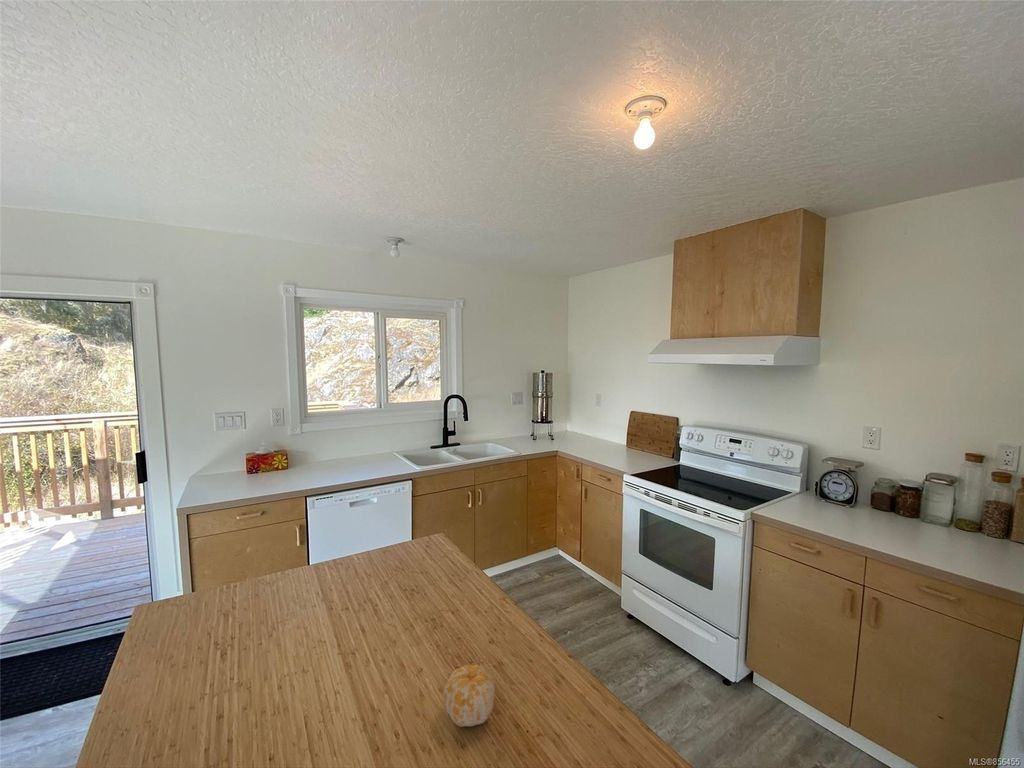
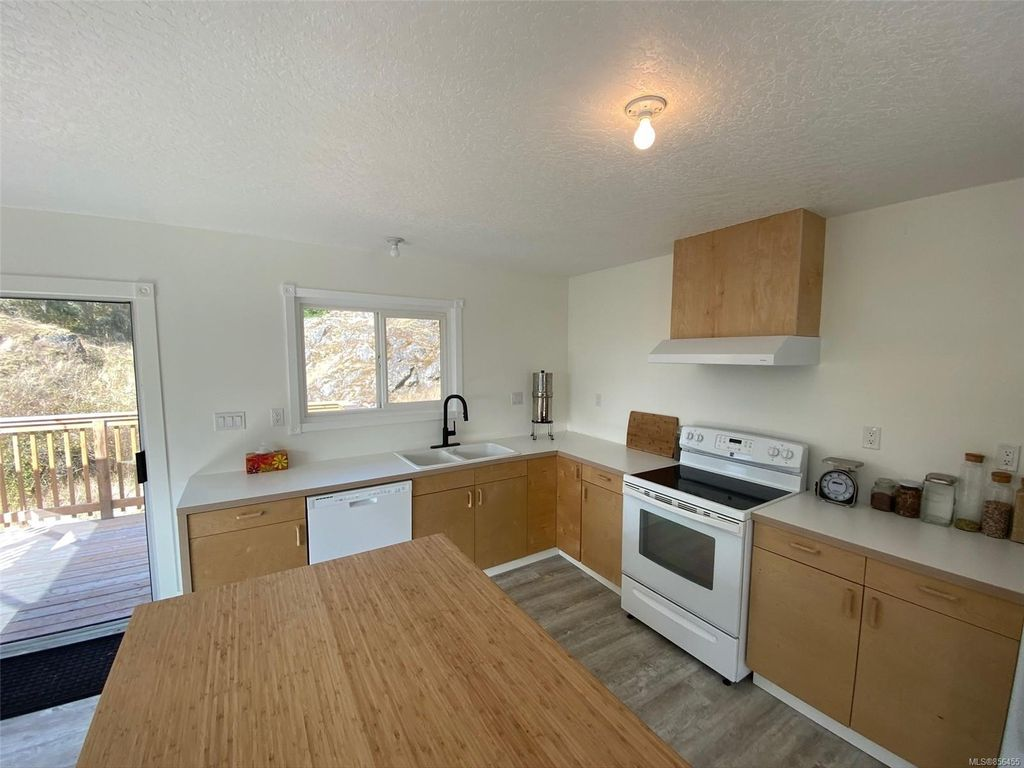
- fruit (469, 694)
